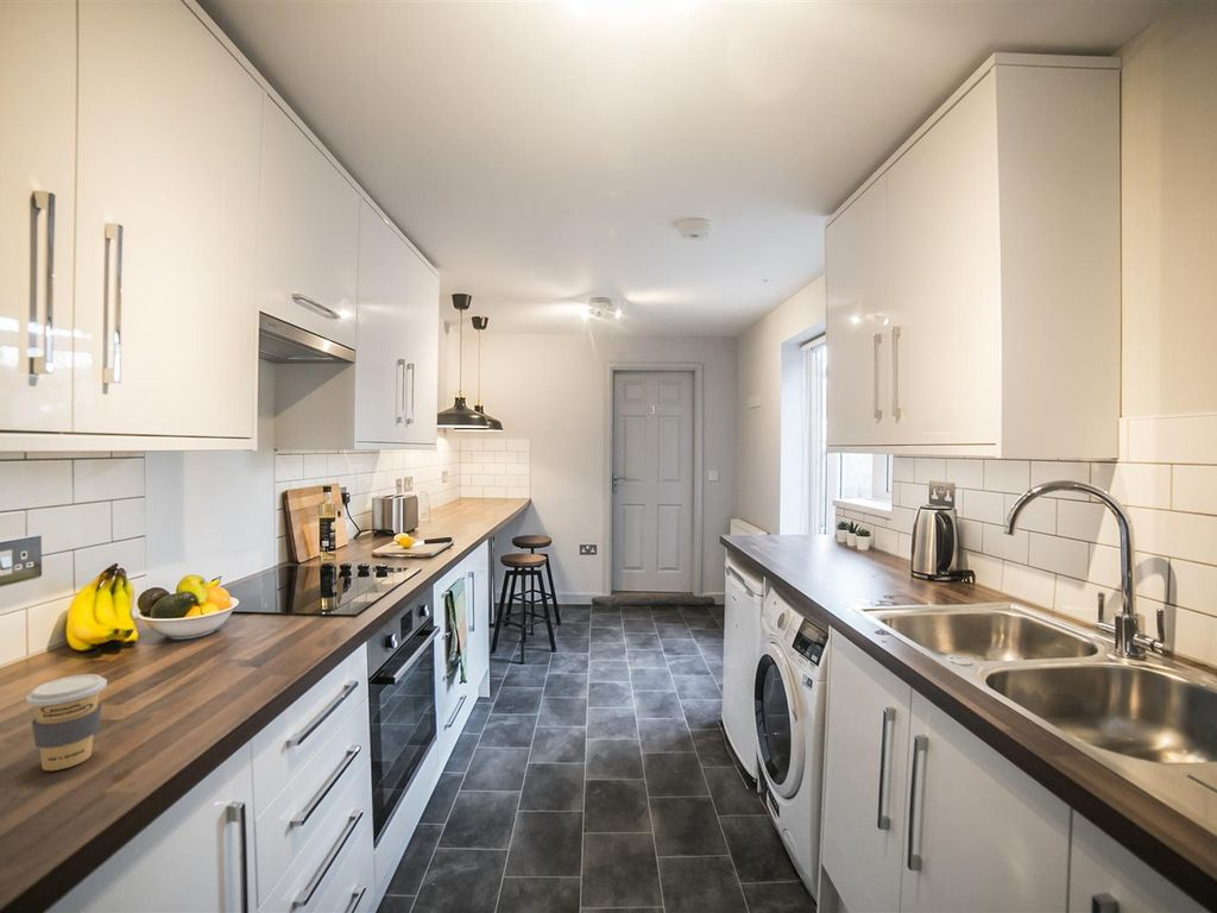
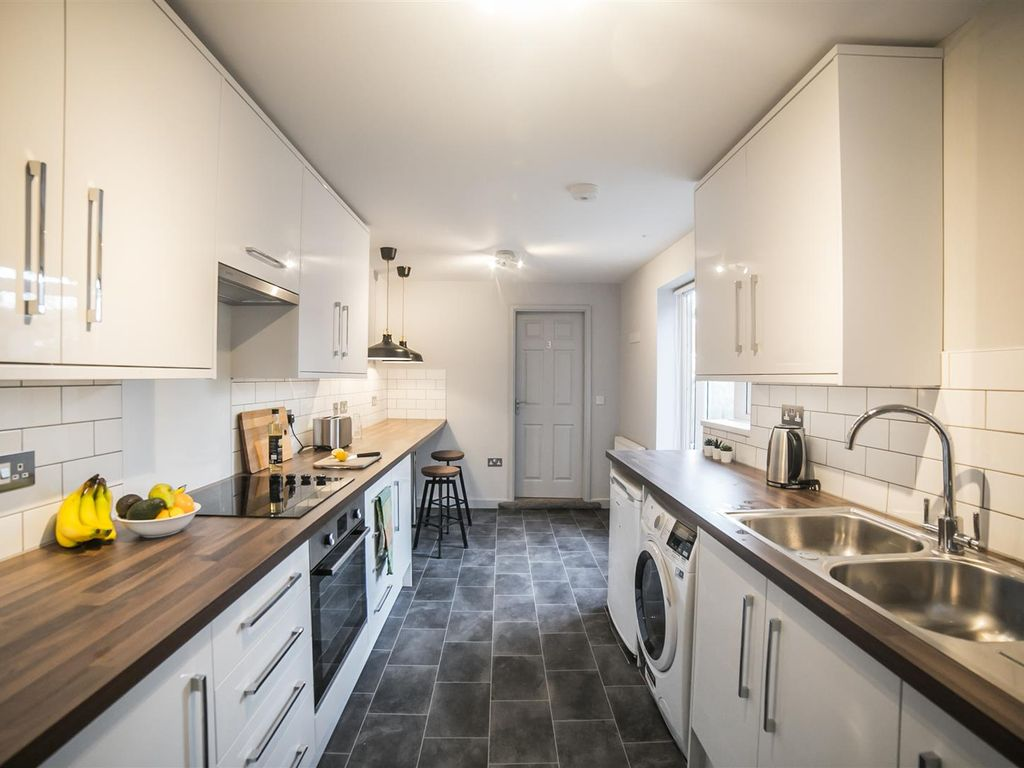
- coffee cup (67, 722)
